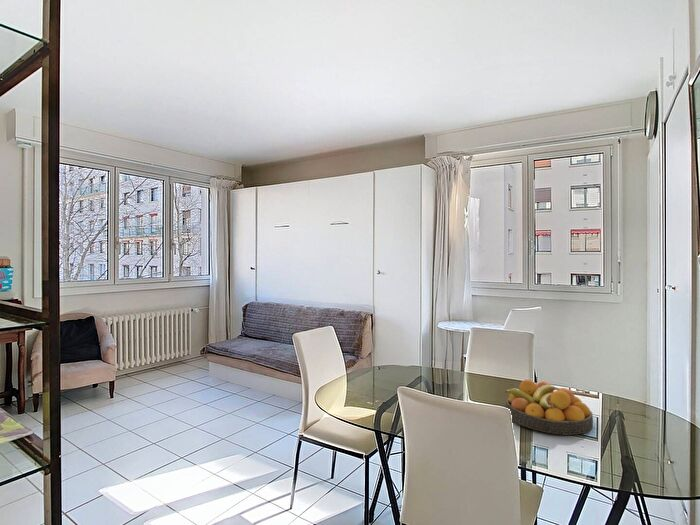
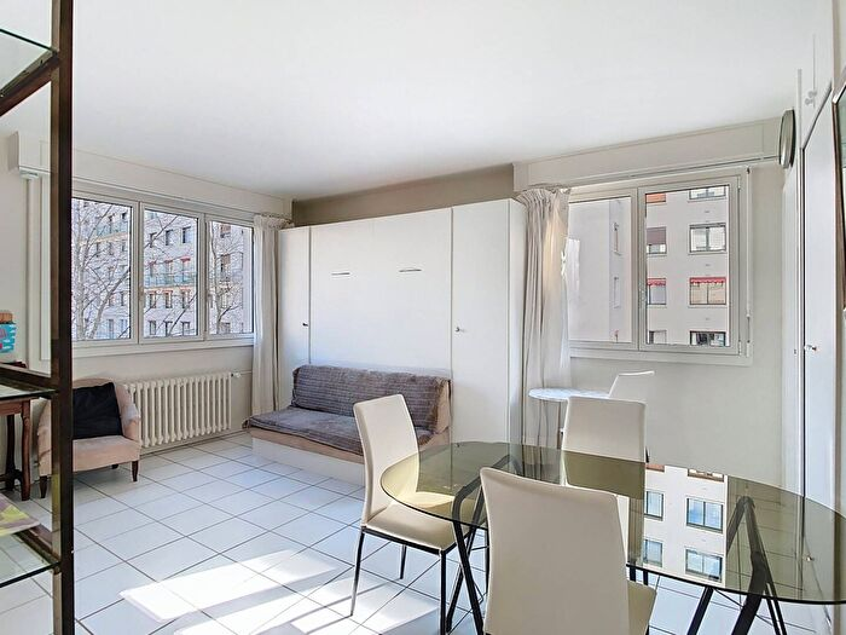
- fruit bowl (547, 401)
